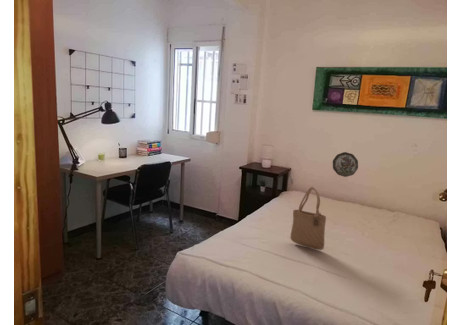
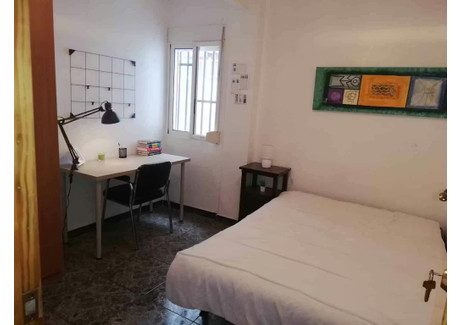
- tote bag (309, 217)
- decorative plate (345, 164)
